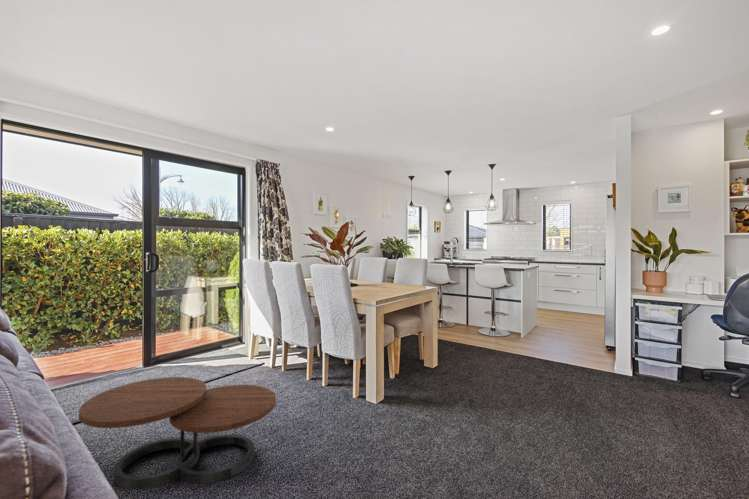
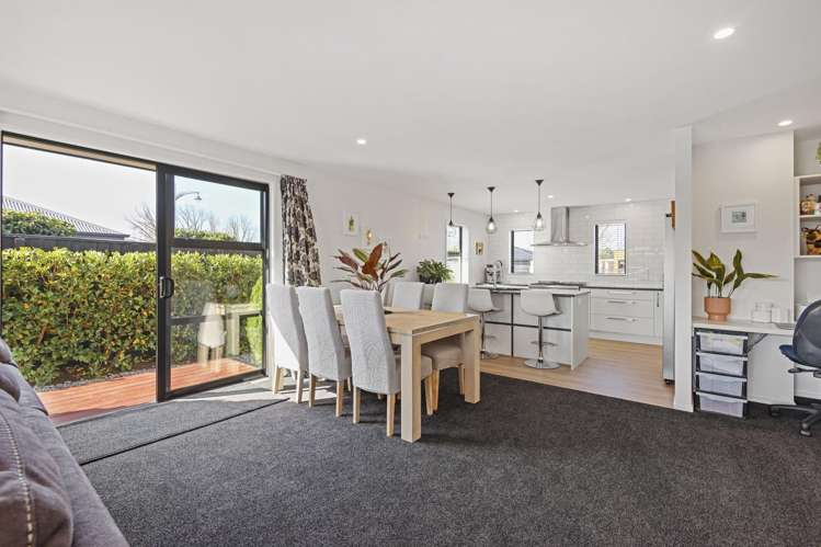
- coffee table (185, 428)
